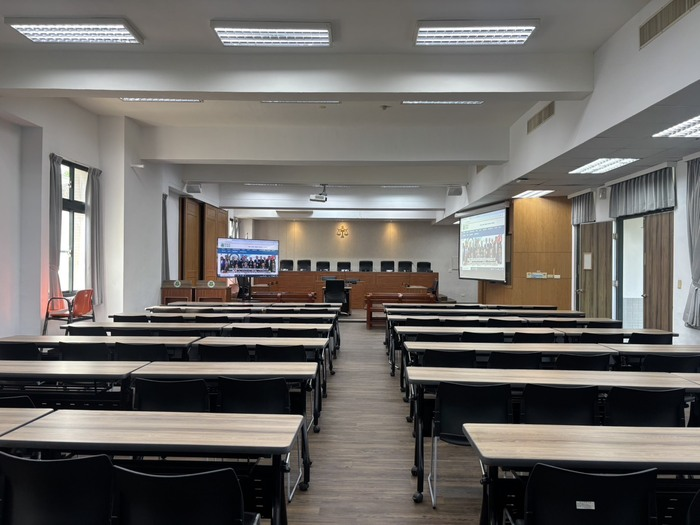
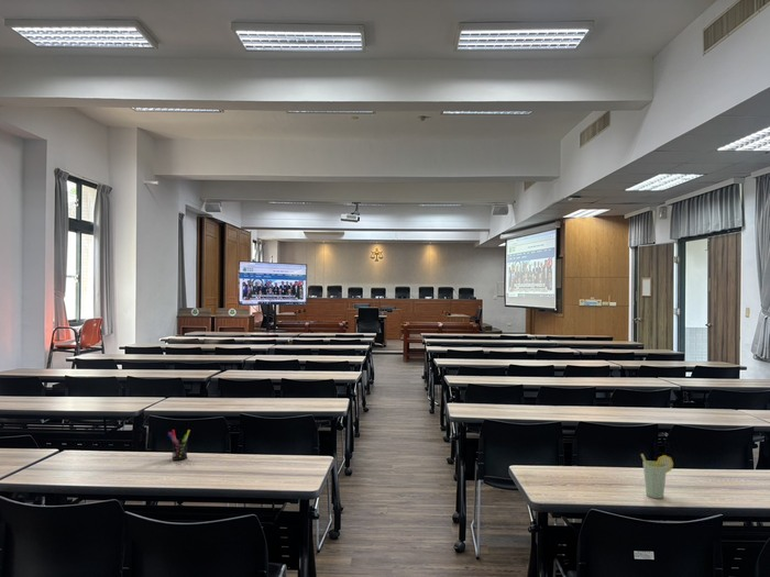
+ pen holder (179, 443)
+ cup (657, 474)
